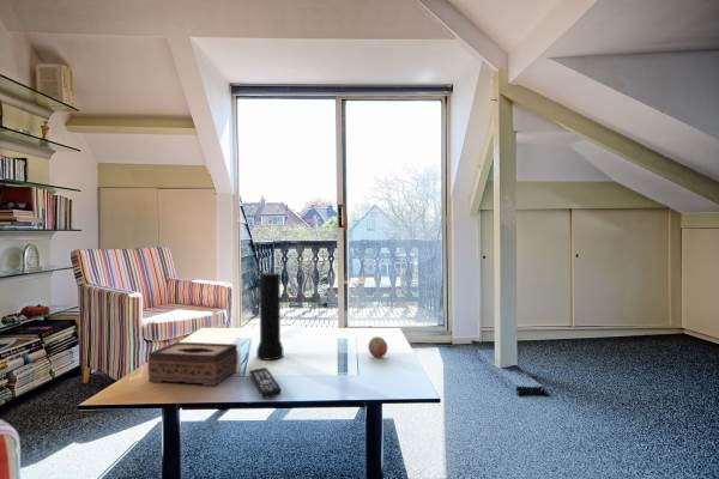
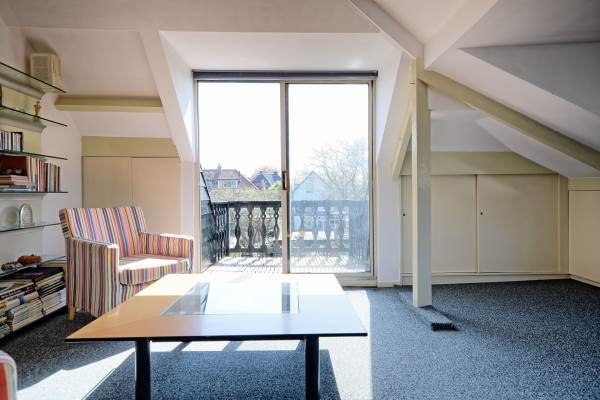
- fruit (377, 346)
- remote control (264, 381)
- tissue box (194, 362)
- vase (270, 315)
